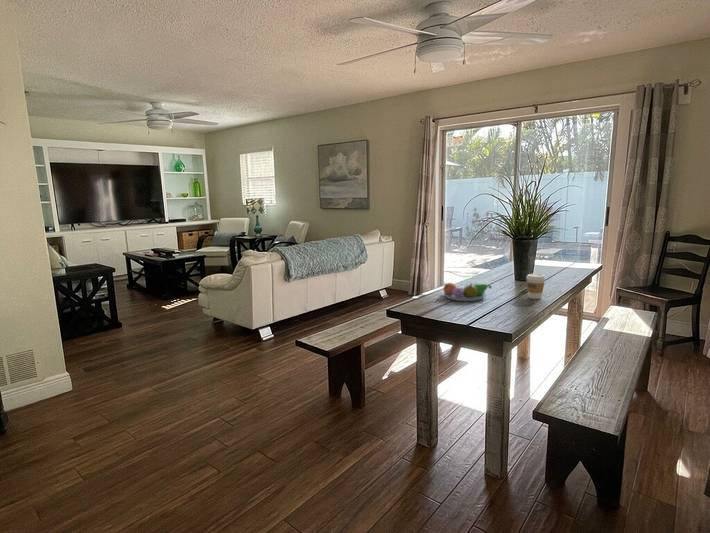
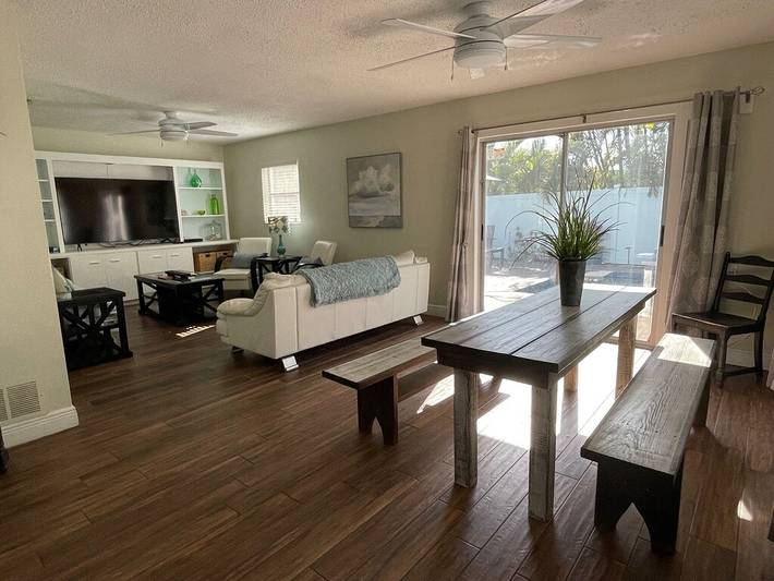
- coffee cup (535, 285)
- fruit bowl (465, 288)
